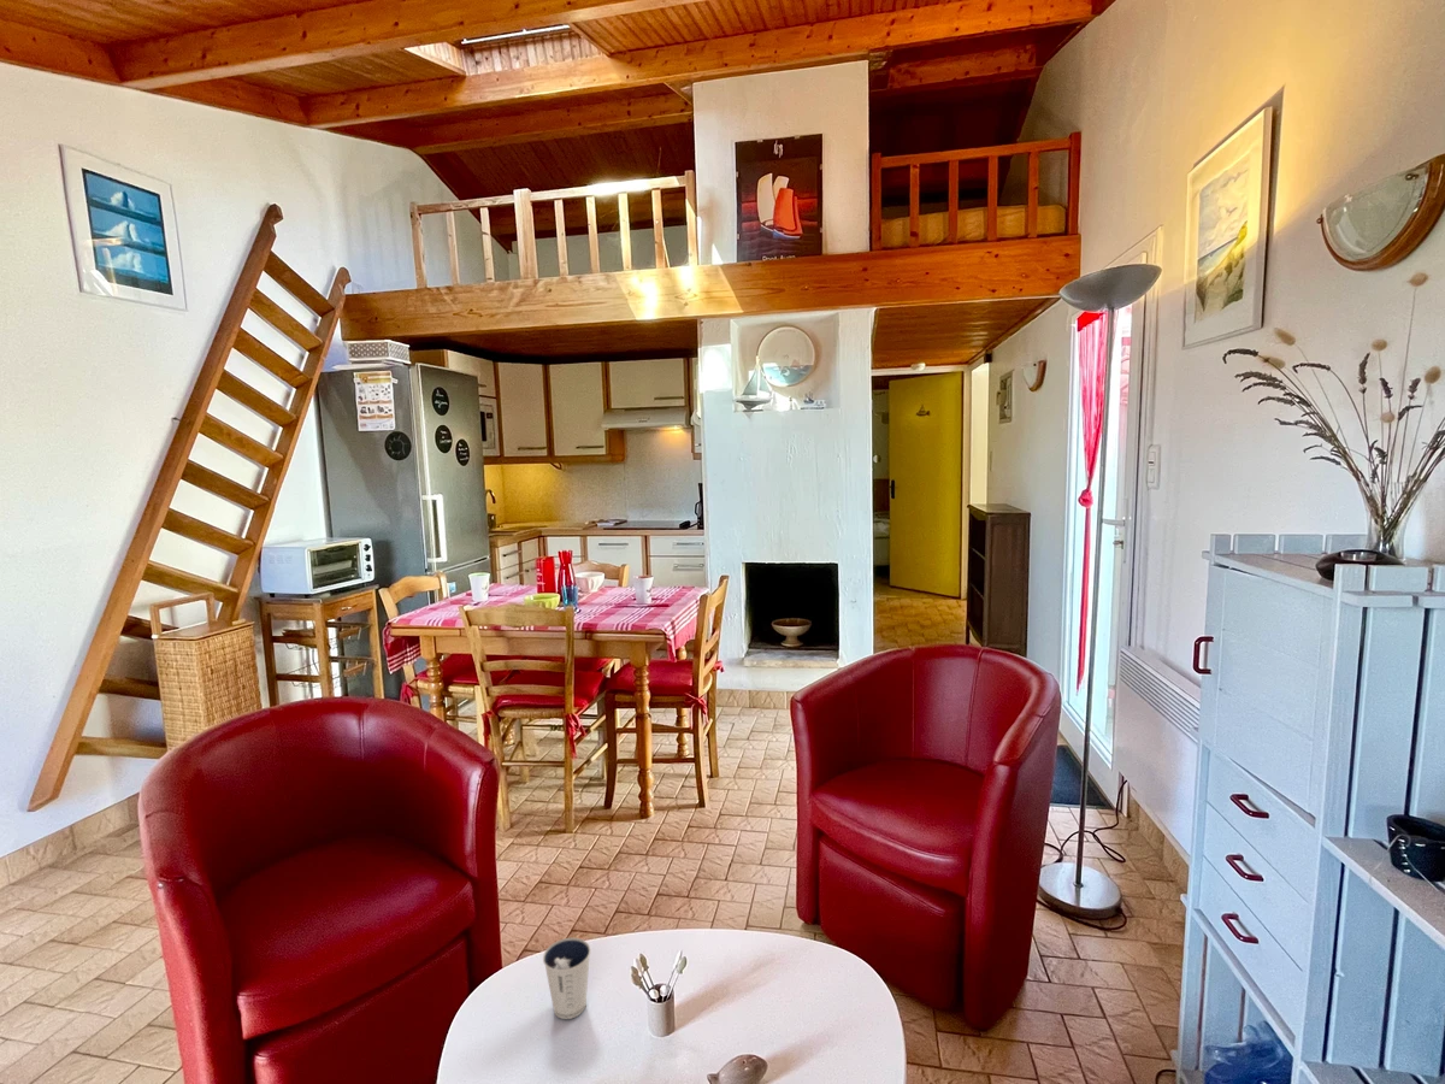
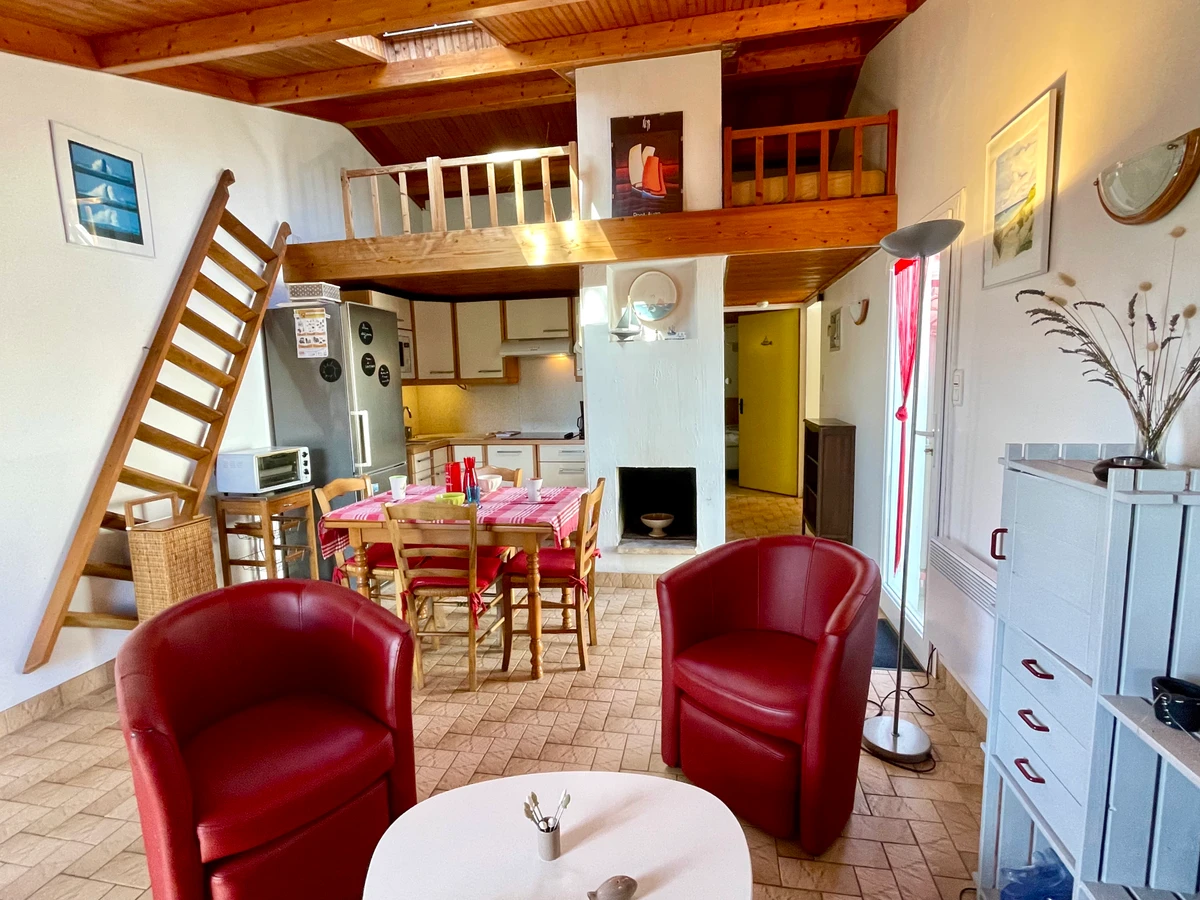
- dixie cup (568, 979)
